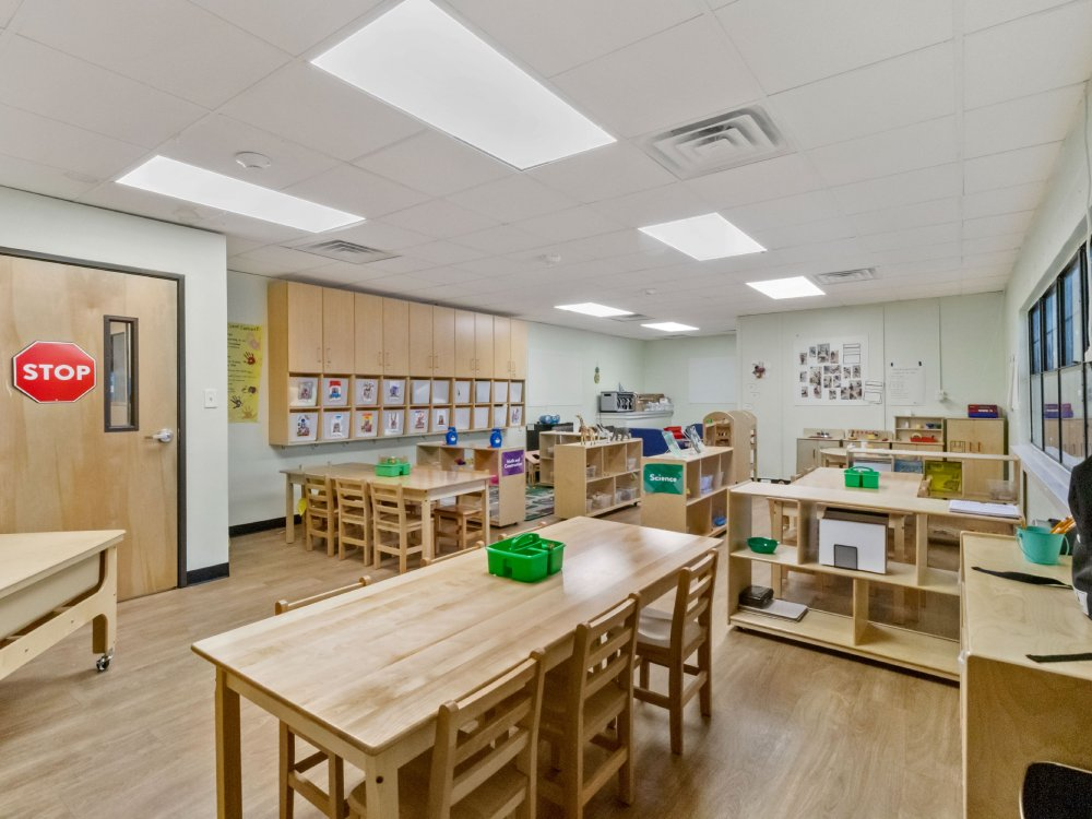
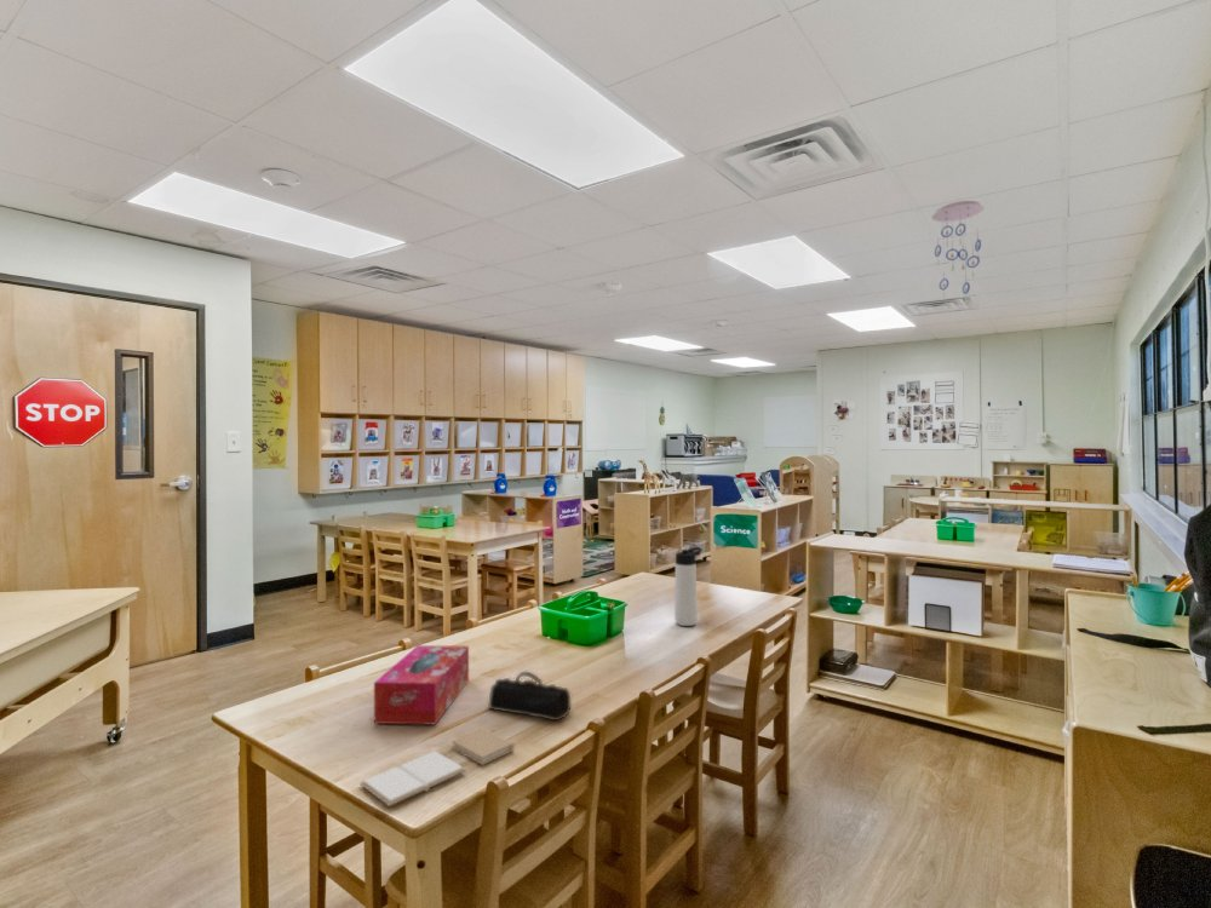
+ thermos bottle (689, 585)
+ pencil case (529, 690)
+ tissue box (425, 680)
+ ceiling mobile (957, 255)
+ book (441, 763)
